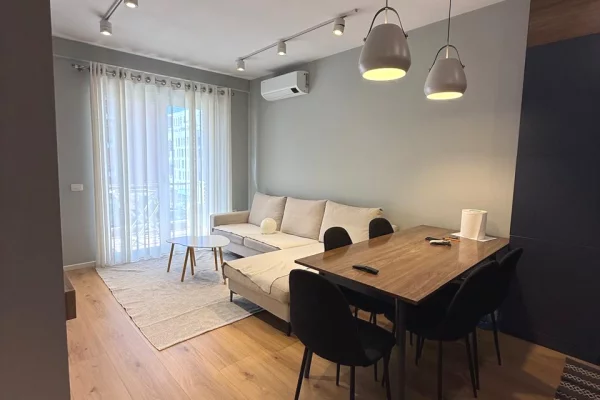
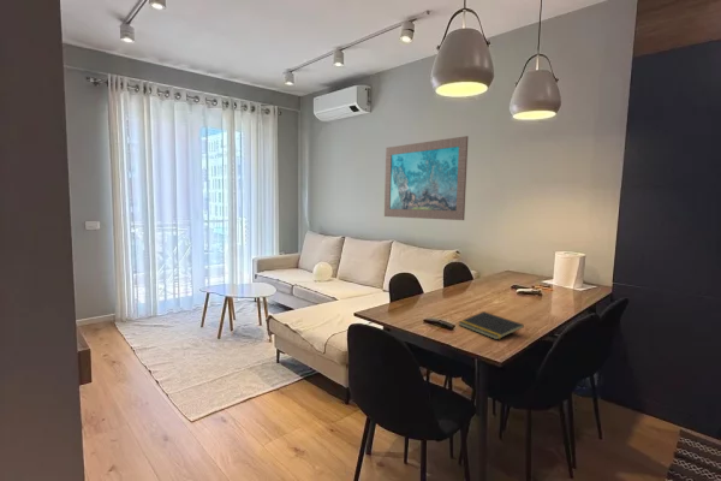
+ notepad (489, 323)
+ wall art (421, 180)
